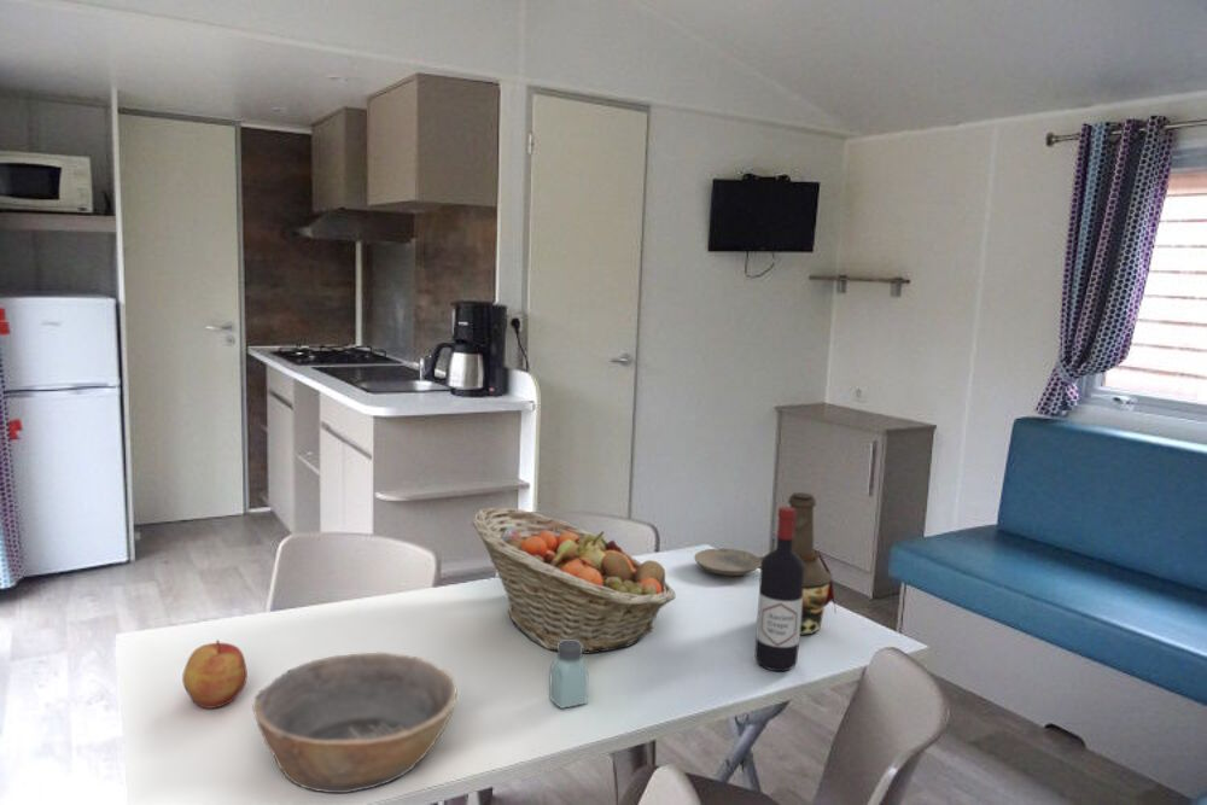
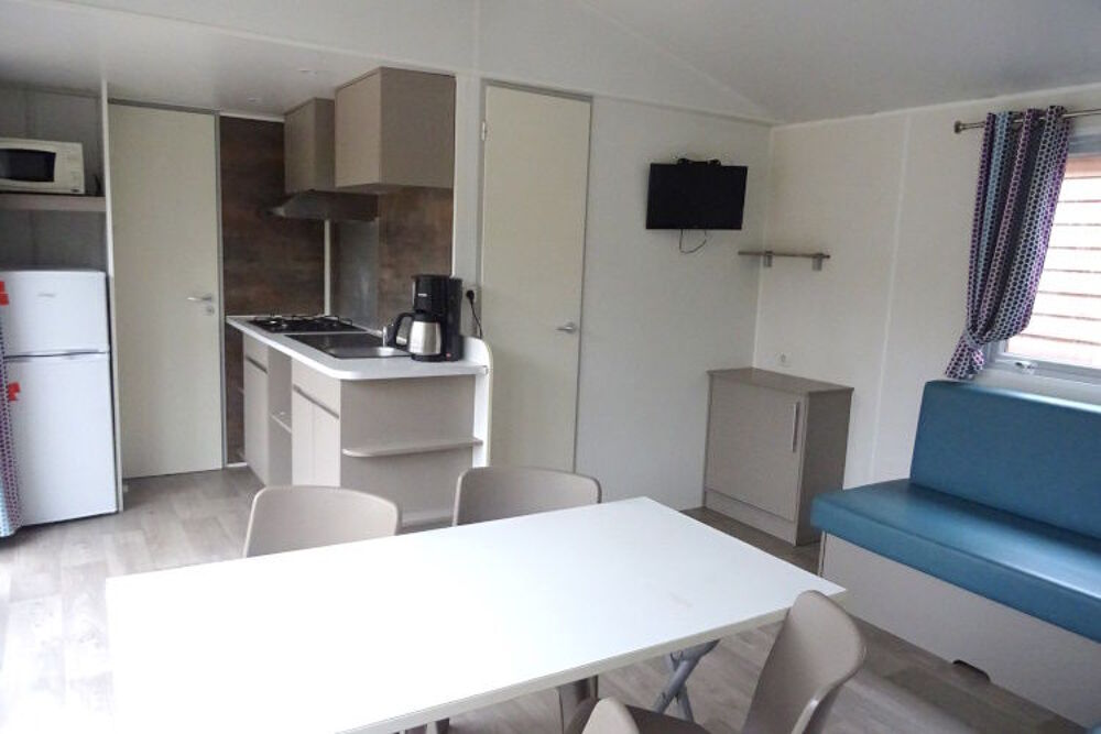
- bowl (357, 722)
- bottle (801, 559)
- apple (214, 671)
- wine bottle (781, 587)
- fruit basket (571, 570)
- plate (727, 564)
- saltshaker (568, 672)
